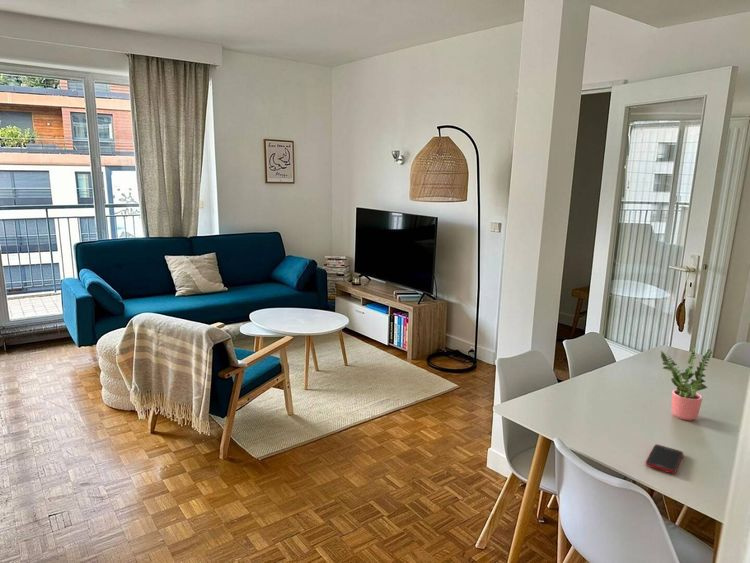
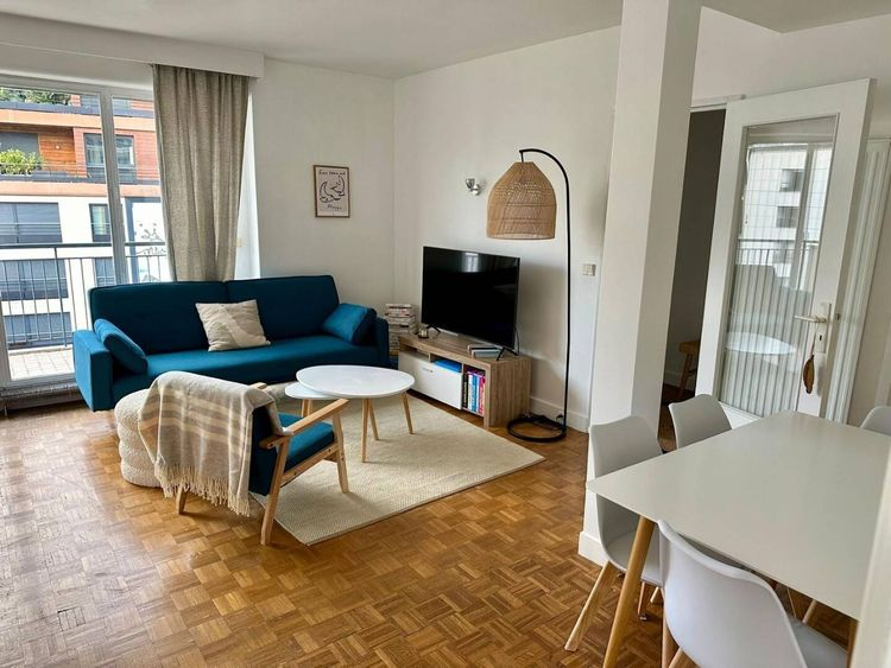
- potted plant (680, 383)
- cell phone (664, 458)
